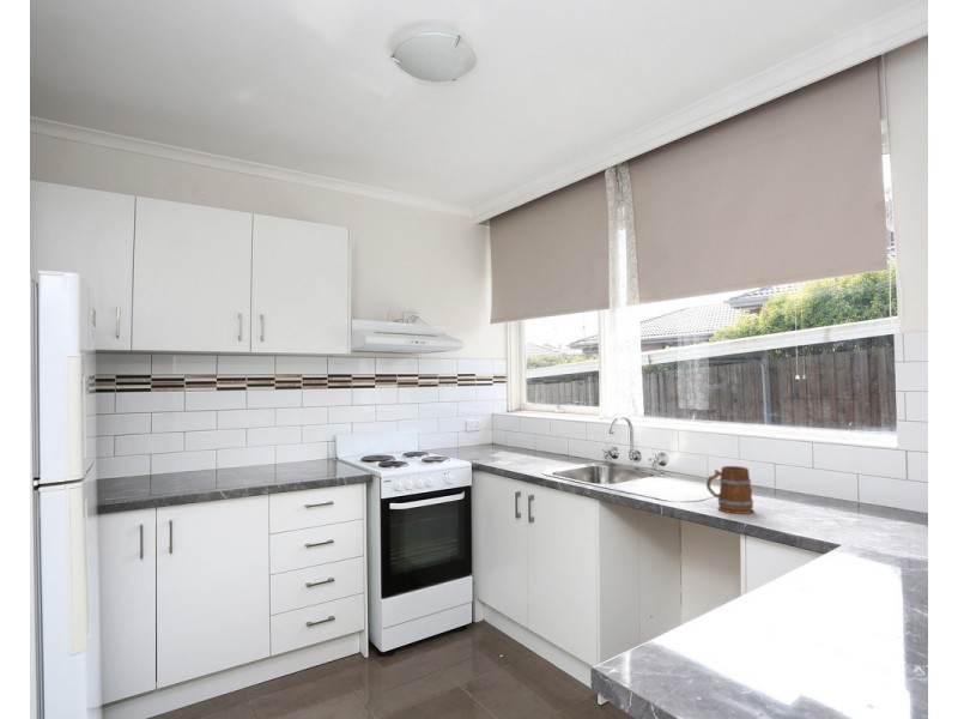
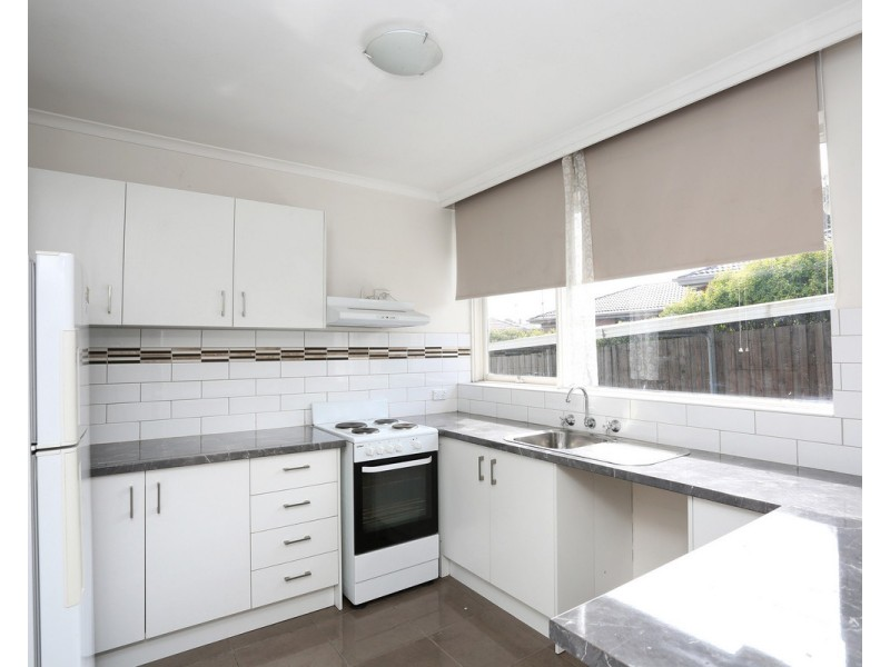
- mug (729, 489)
